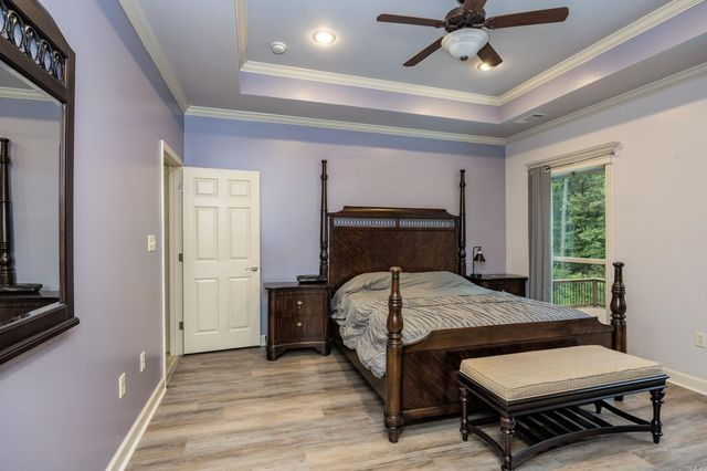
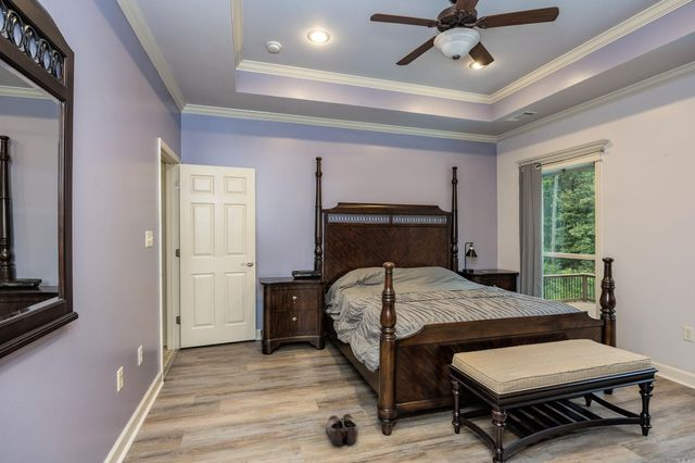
+ shoe (342, 424)
